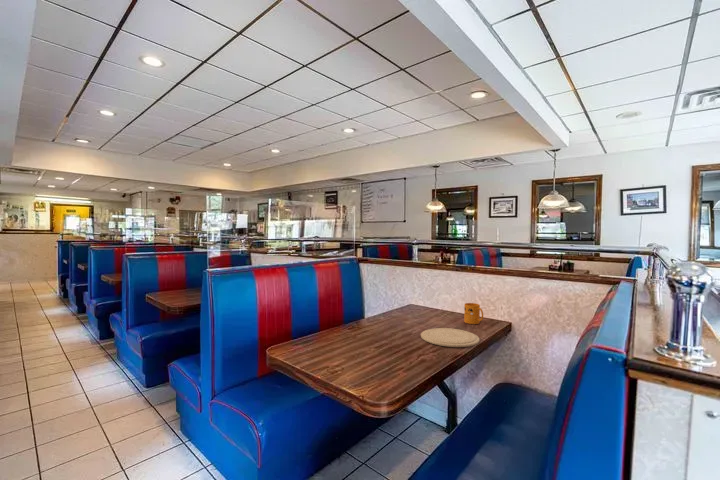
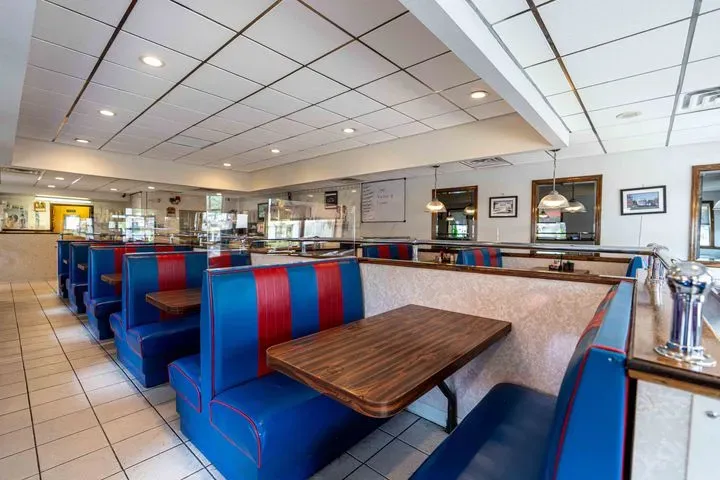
- plate (449, 336)
- mug (474, 313)
